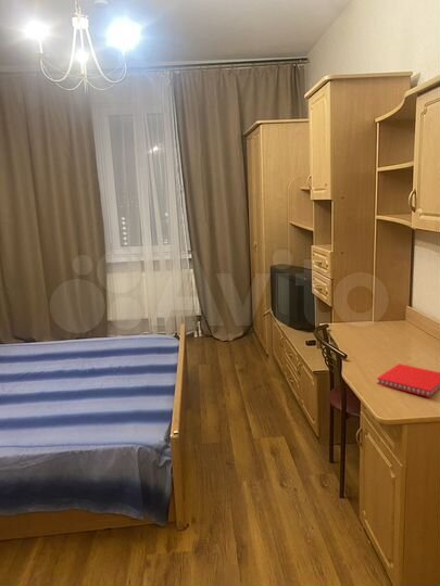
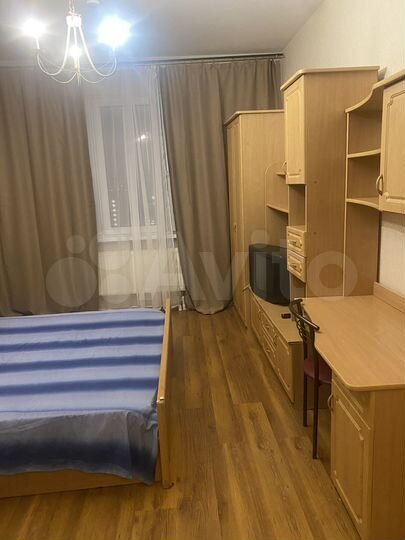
- notebook (413, 379)
